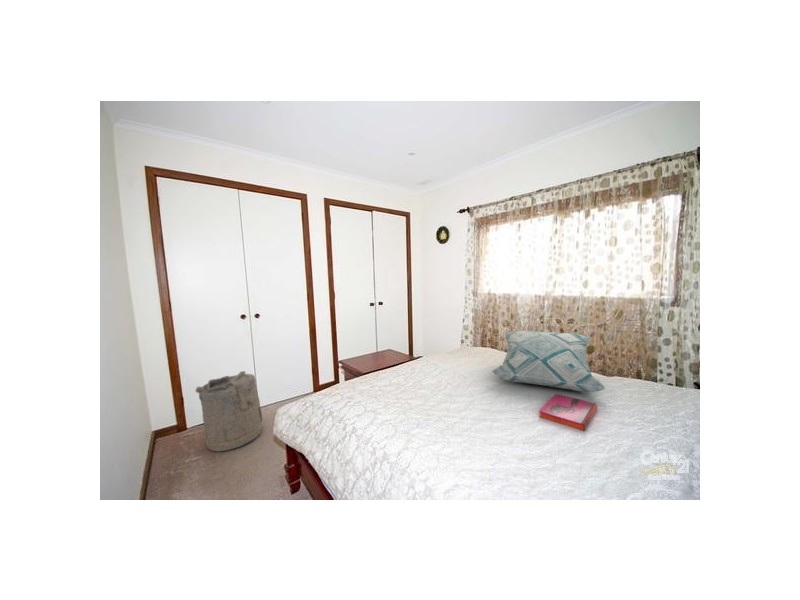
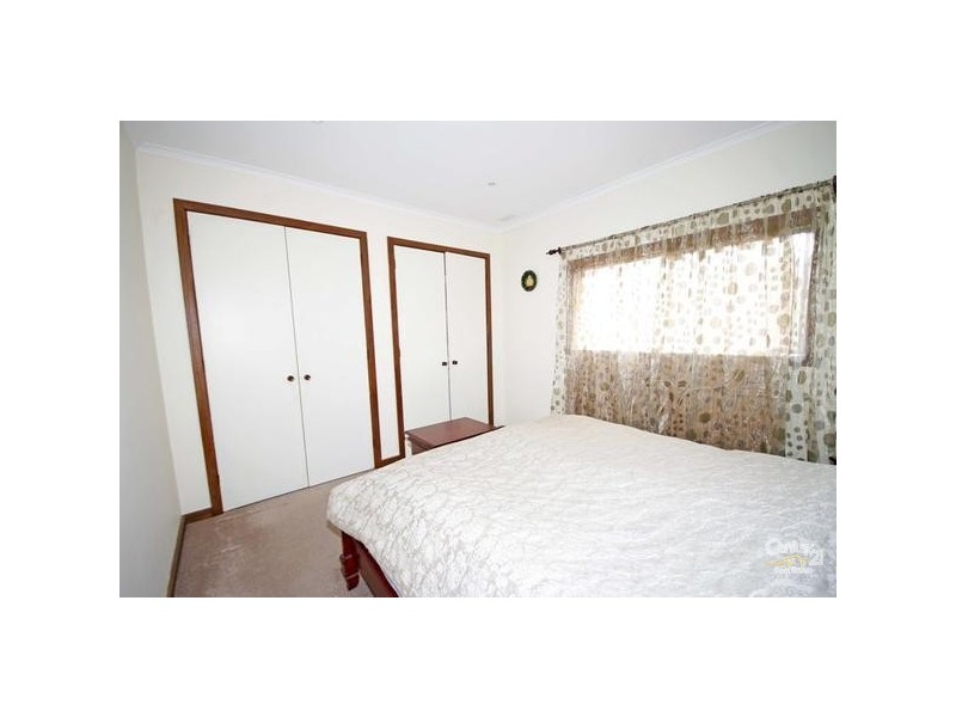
- hardback book (568, 410)
- laundry hamper (234, 405)
- decorative pillow (544, 356)
